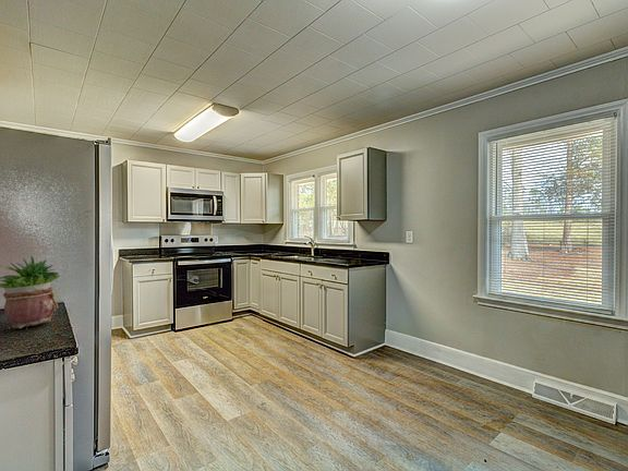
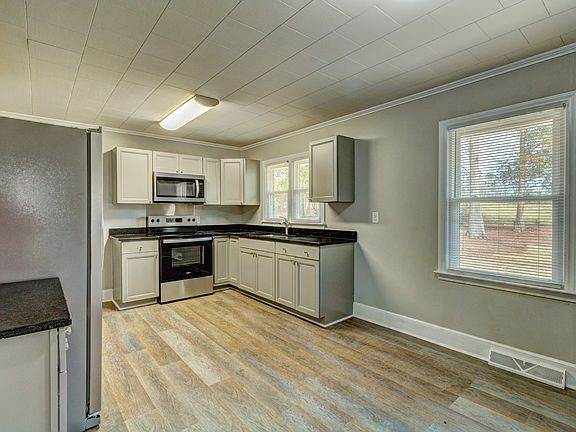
- potted plant (27, 290)
